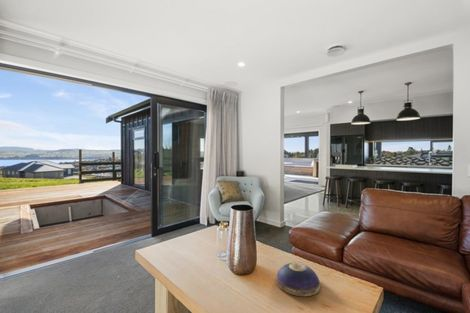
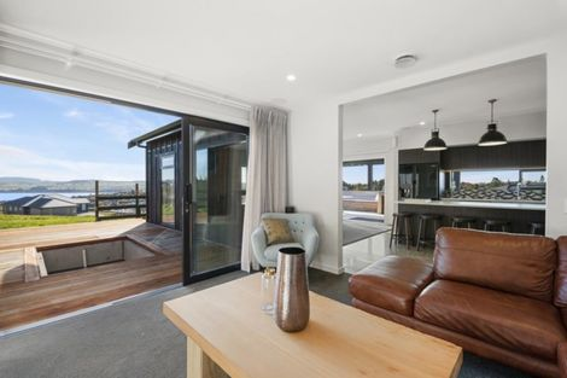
- decorative bowl (297, 274)
